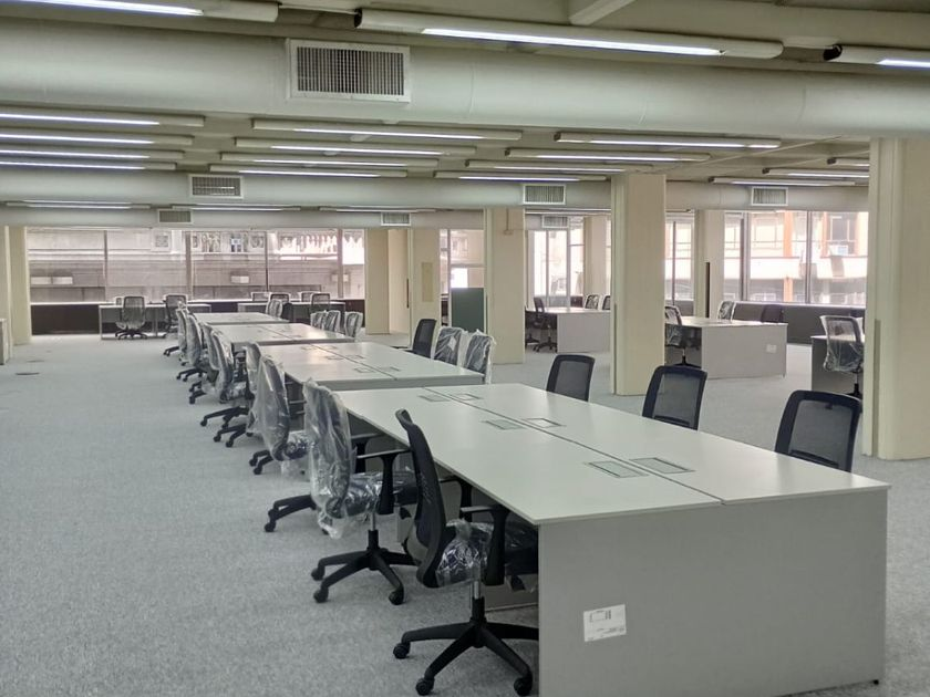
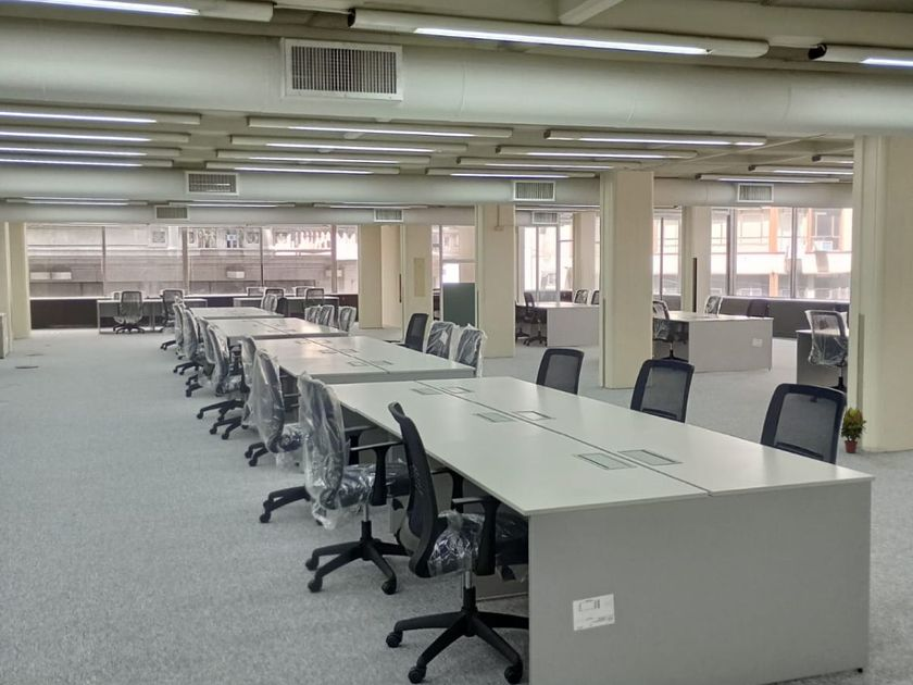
+ potted plant (851, 429)
